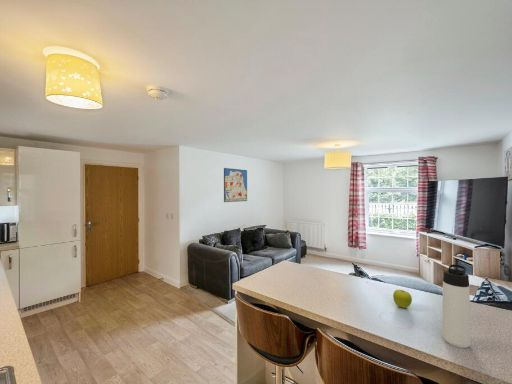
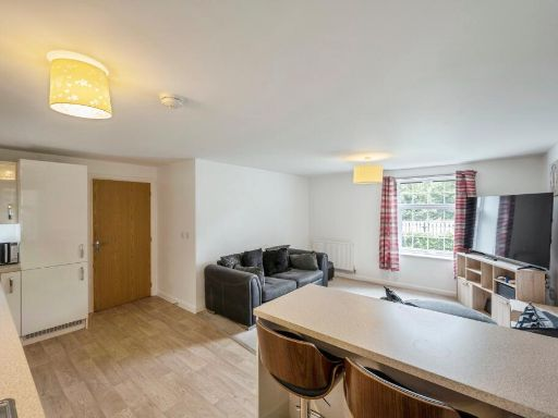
- thermos bottle (456, 304)
- fruit (402, 298)
- wall art (236, 185)
